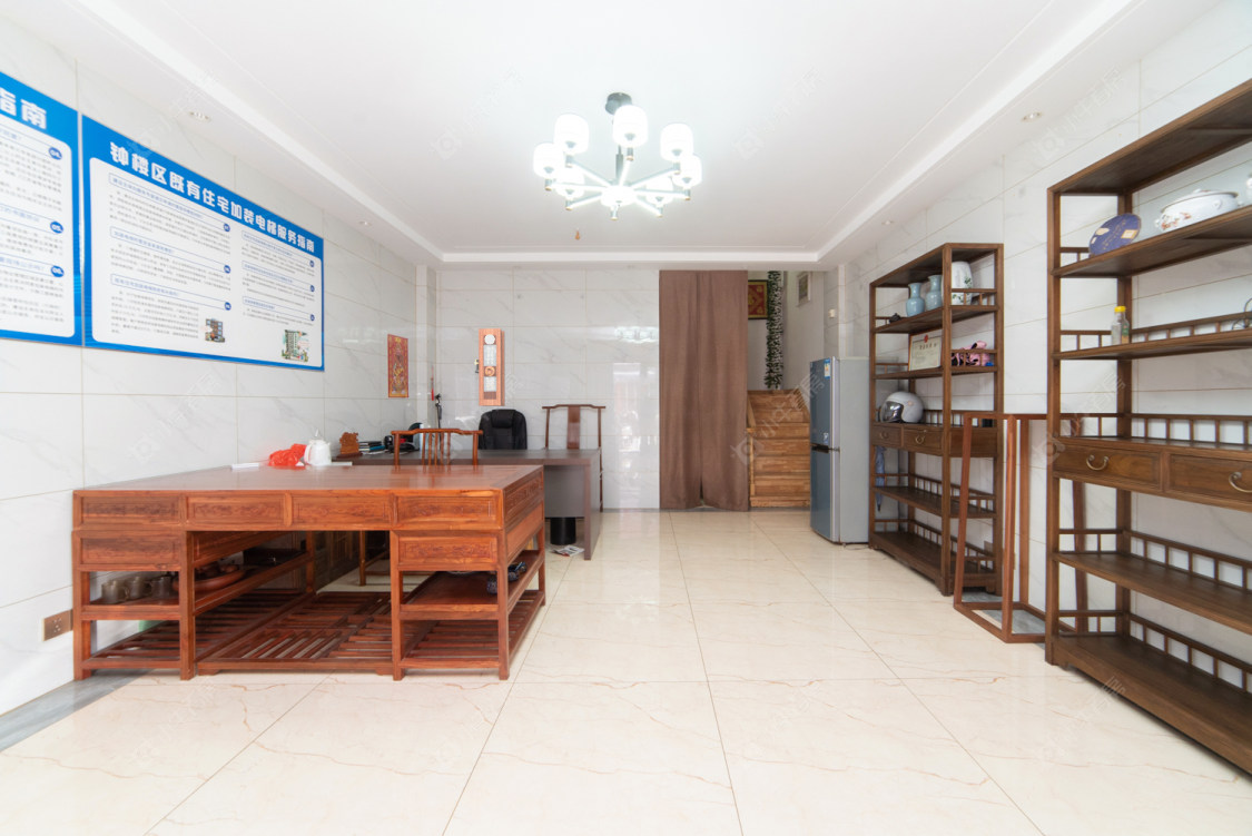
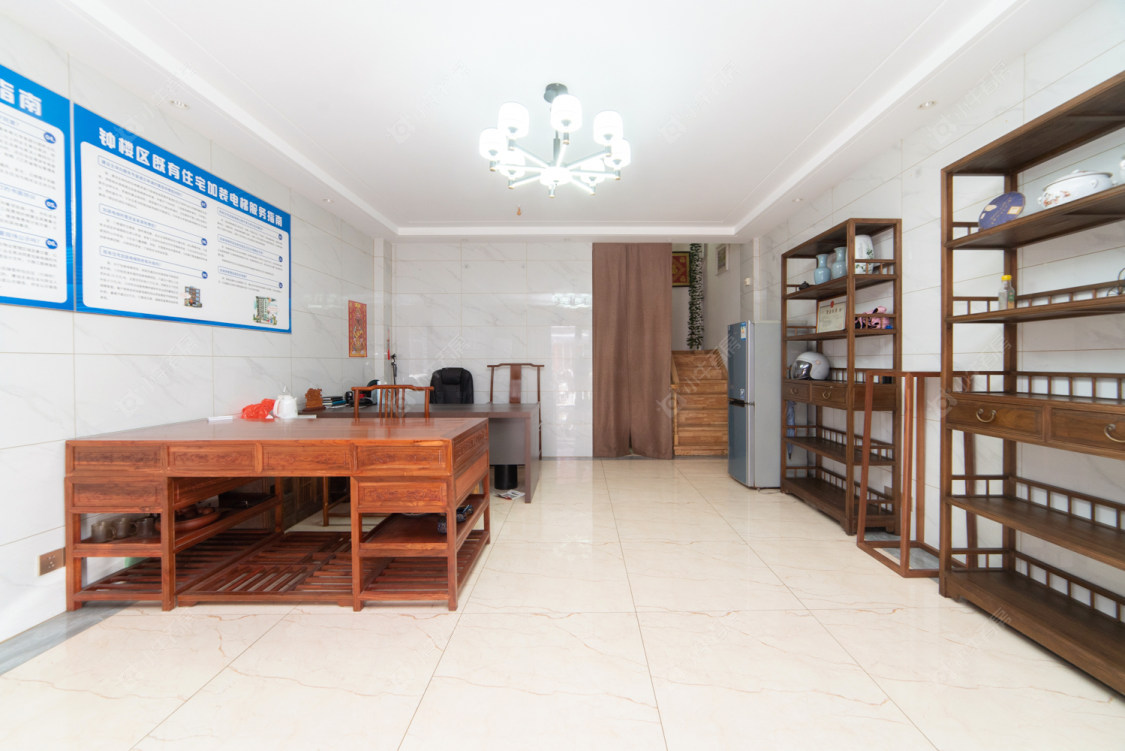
- pendulum clock (487, 367)
